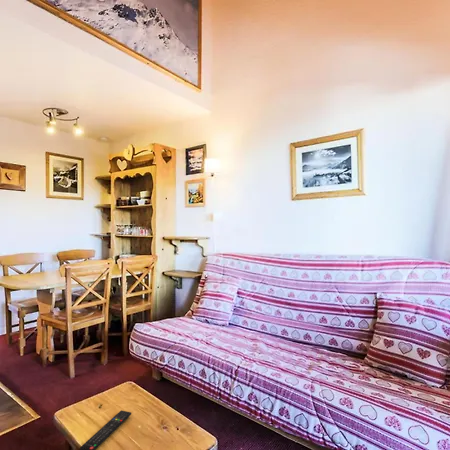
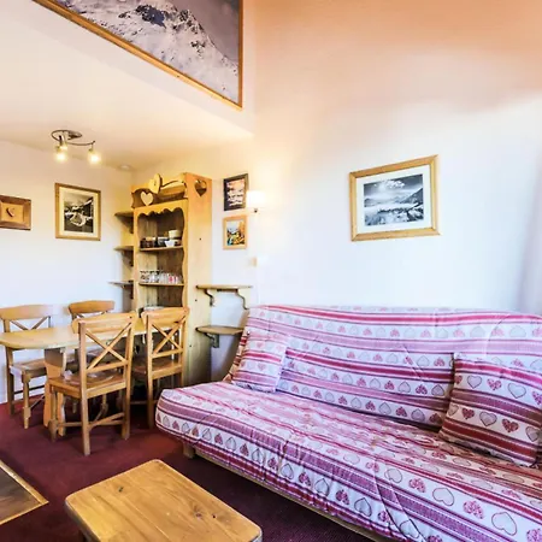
- remote control (107, 430)
